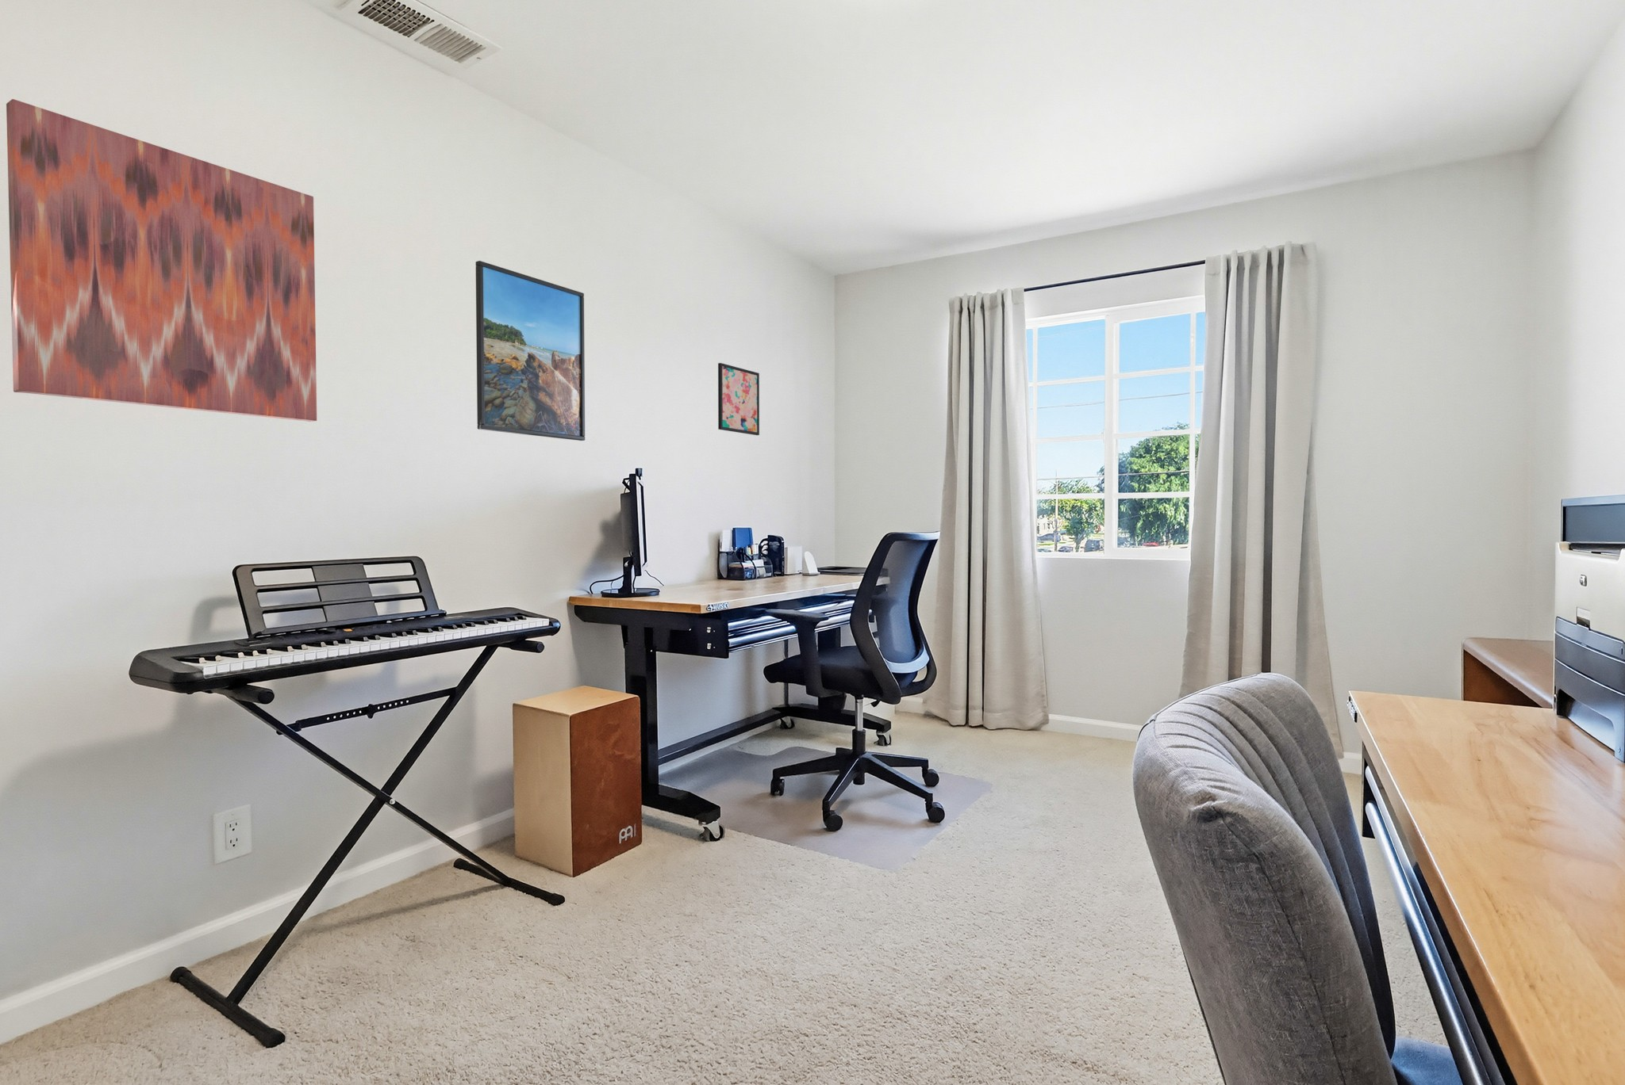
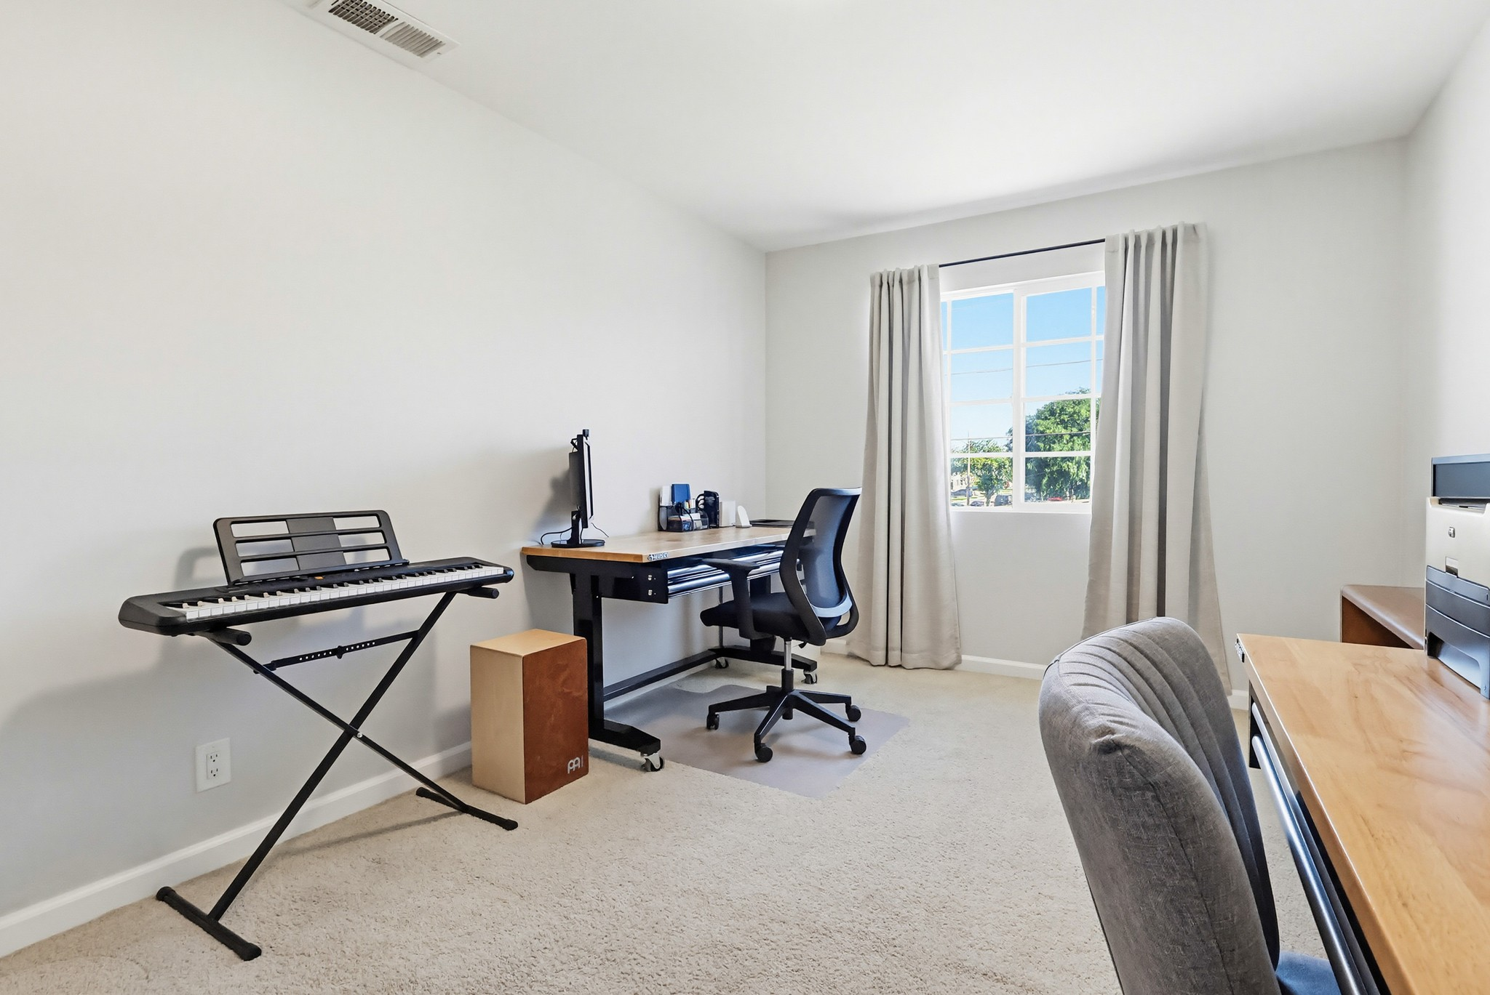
- wall art (739, 401)
- wall art (182, 282)
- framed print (533, 357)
